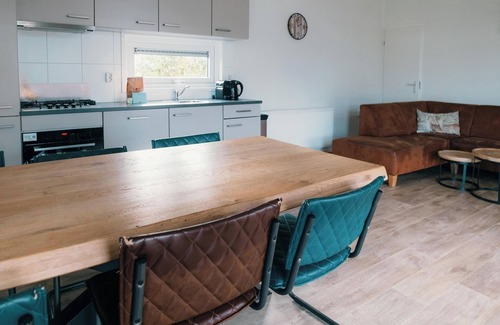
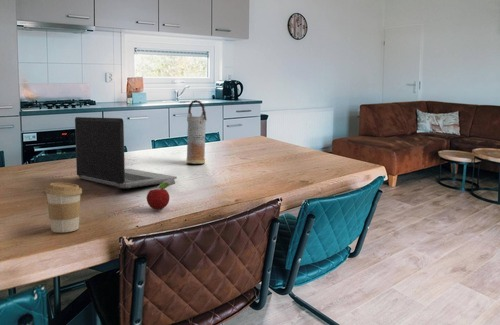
+ laptop computer (123, 149)
+ fruit (160, 193)
+ coffee cup (64, 206)
+ vase (196, 131)
